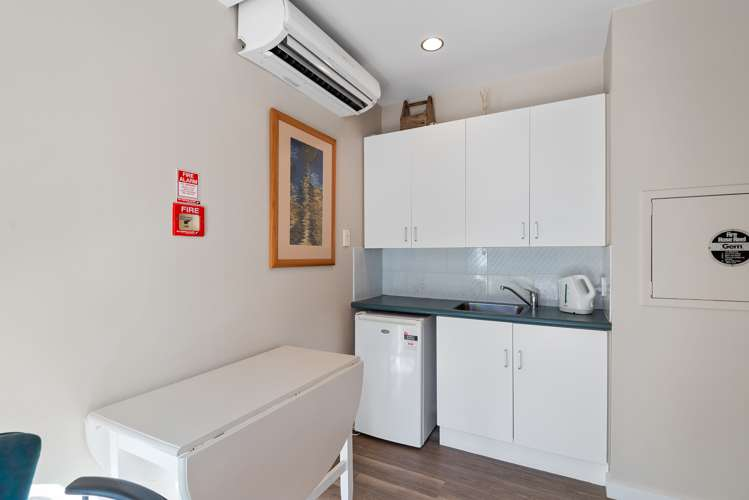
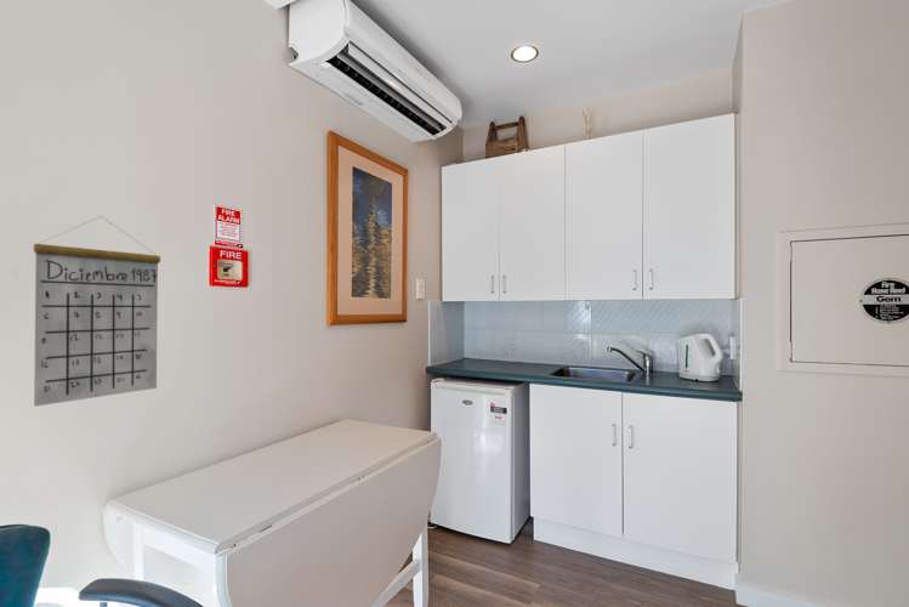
+ calendar (102, 305)
